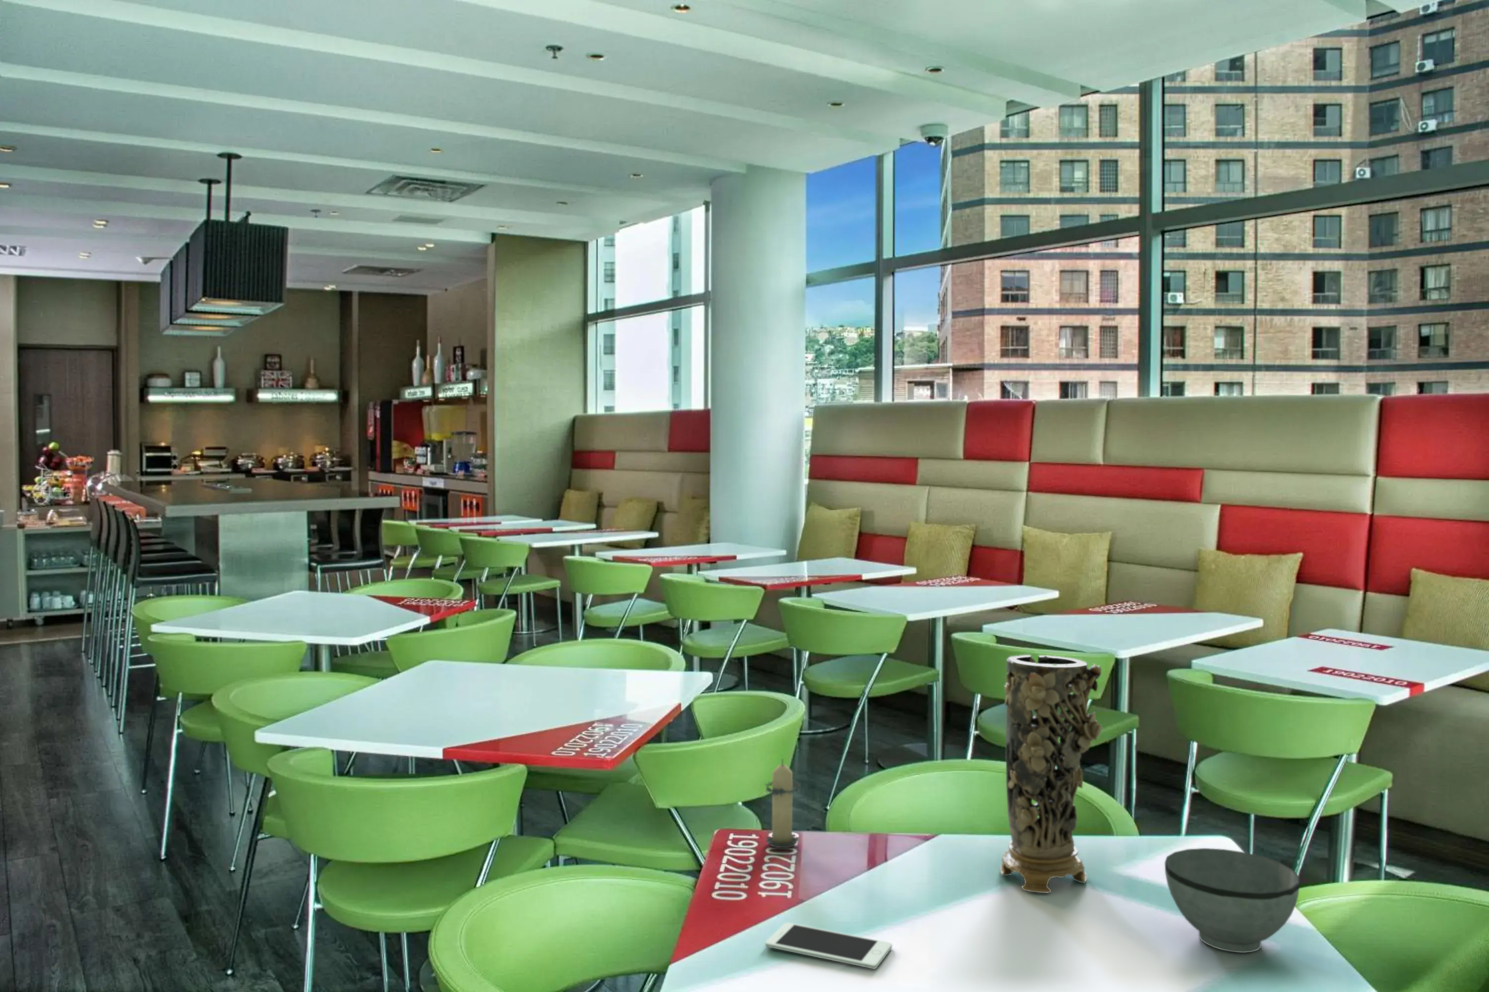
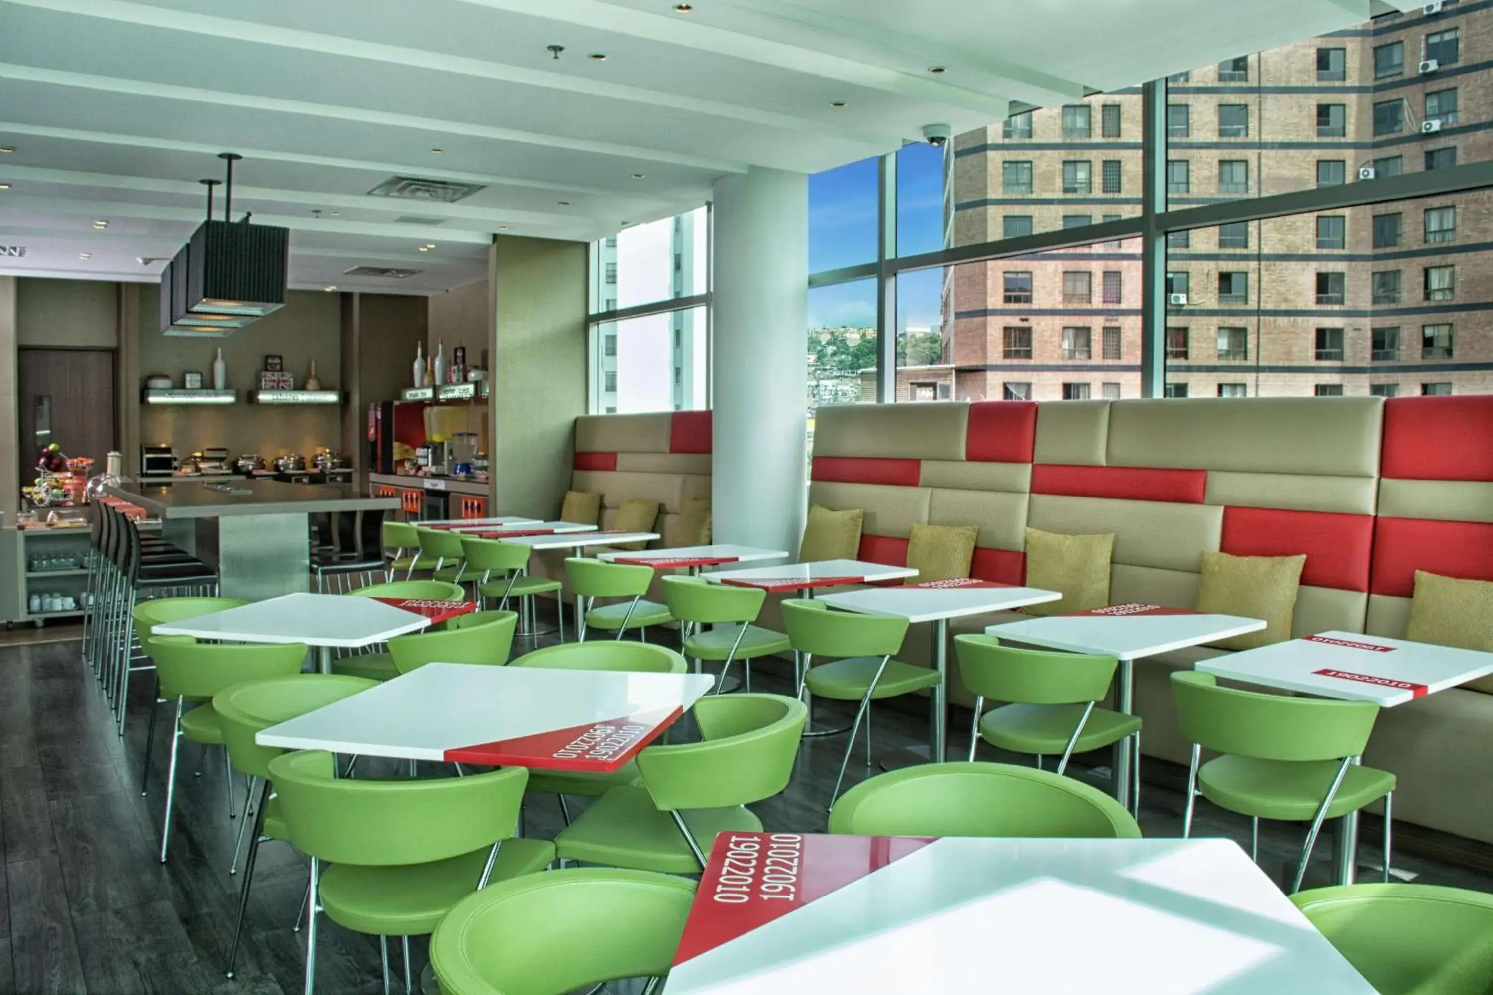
- decorative vase (1050, 768)
- candle (782, 802)
- cell phone (829, 944)
- bowl (1230, 905)
